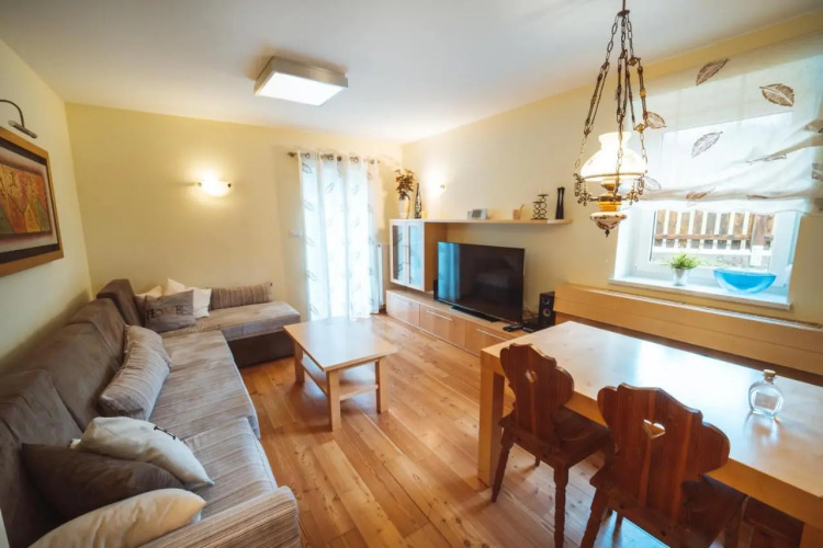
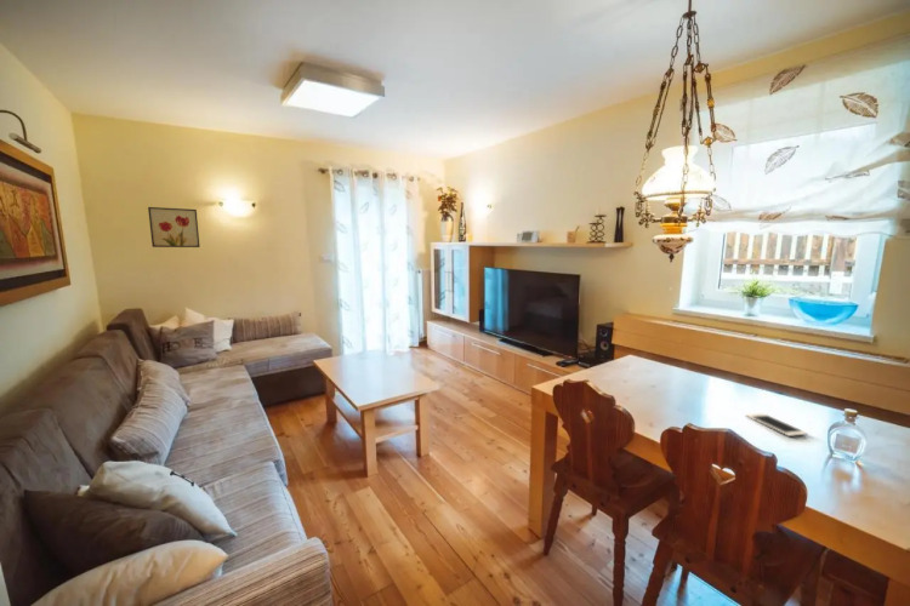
+ wall art (175, 228)
+ cell phone (774, 423)
